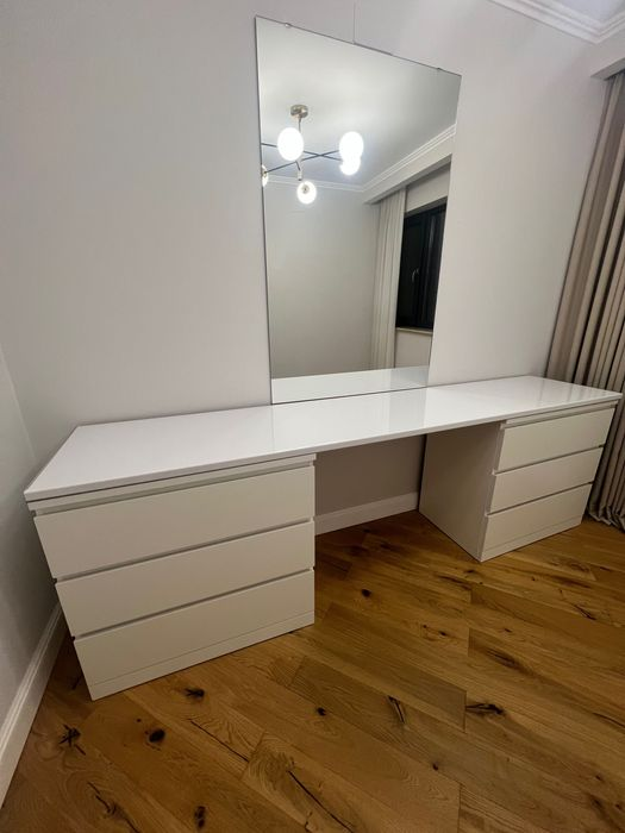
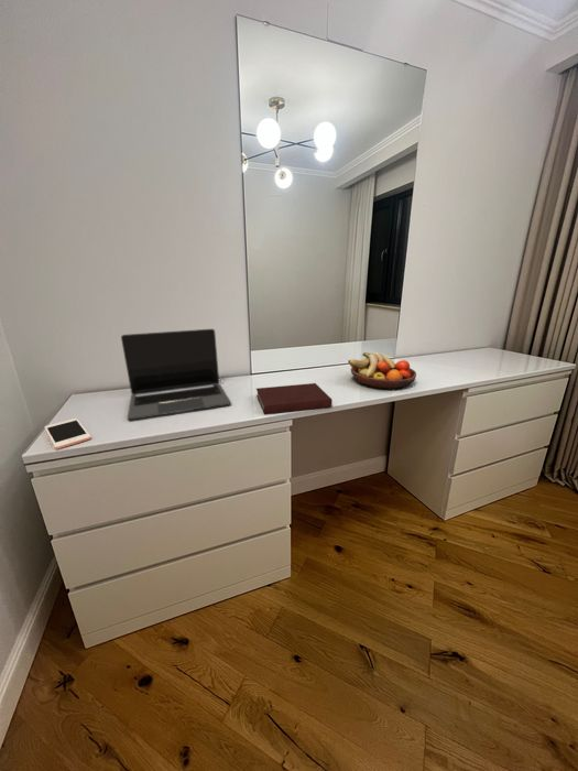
+ notebook (292, 397)
+ laptop (175, 369)
+ cell phone (66, 432)
+ fruit bowl (382, 367)
